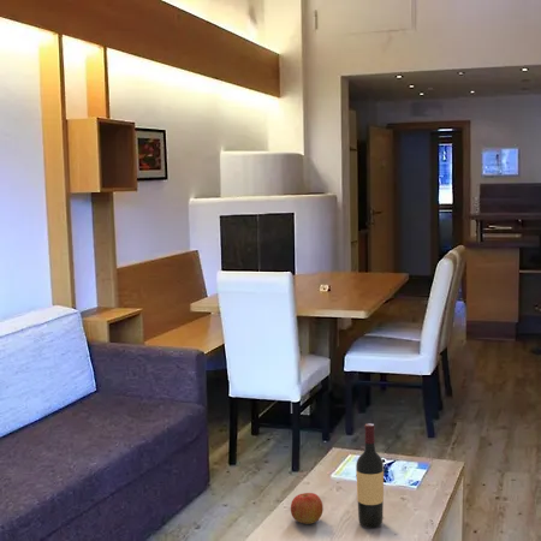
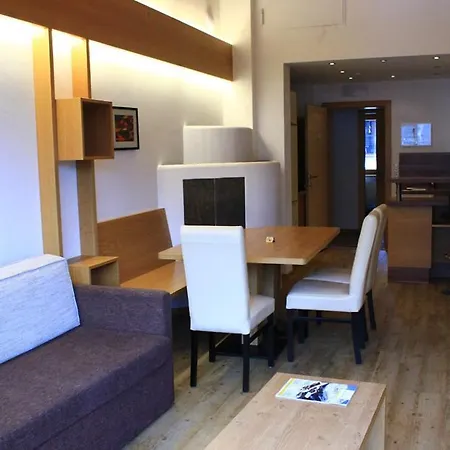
- apple (307, 506)
- wine bottle (369, 474)
